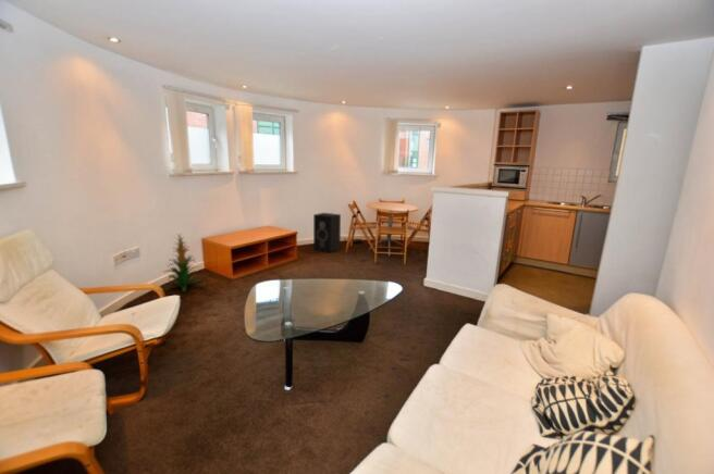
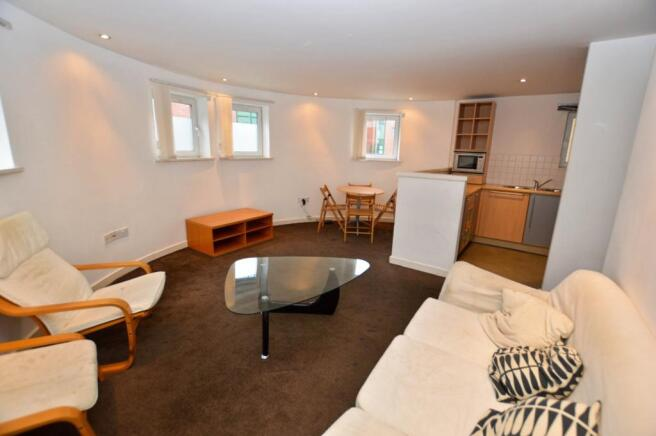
- speaker (327, 232)
- indoor plant (182, 260)
